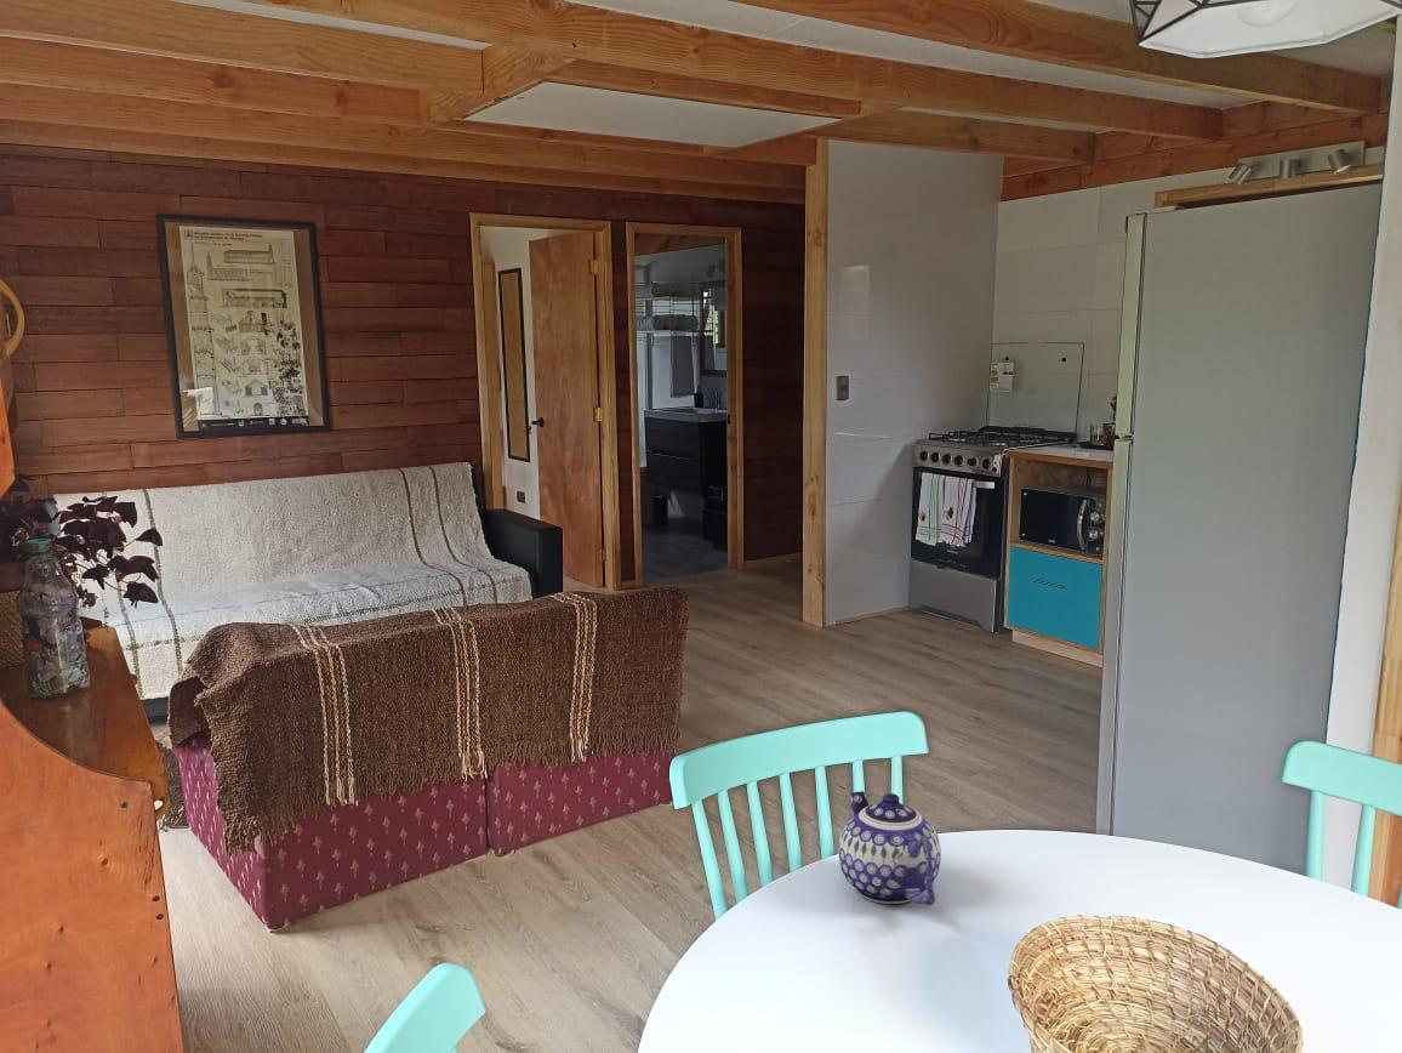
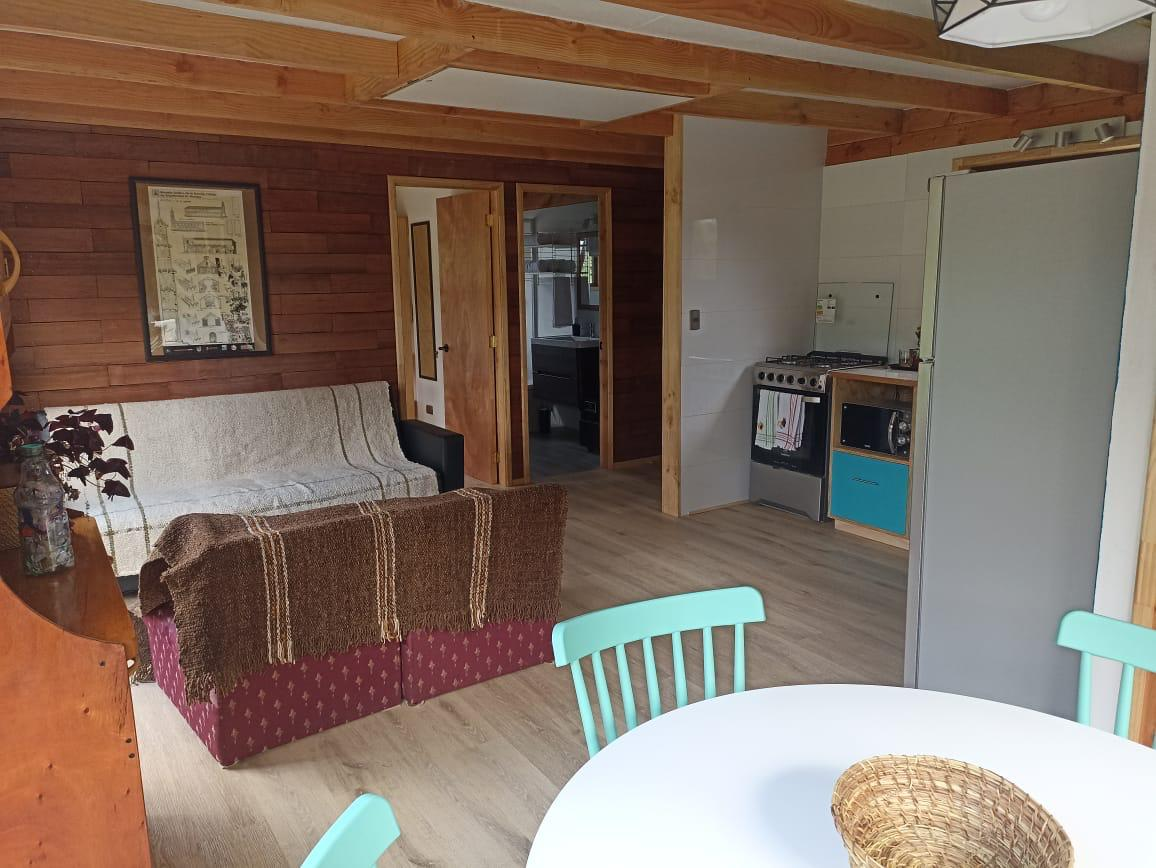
- teapot (890, 842)
